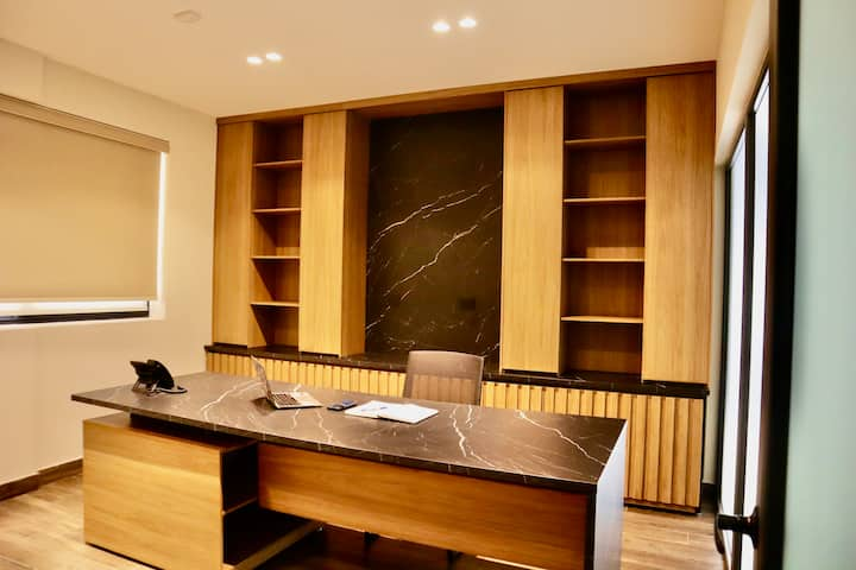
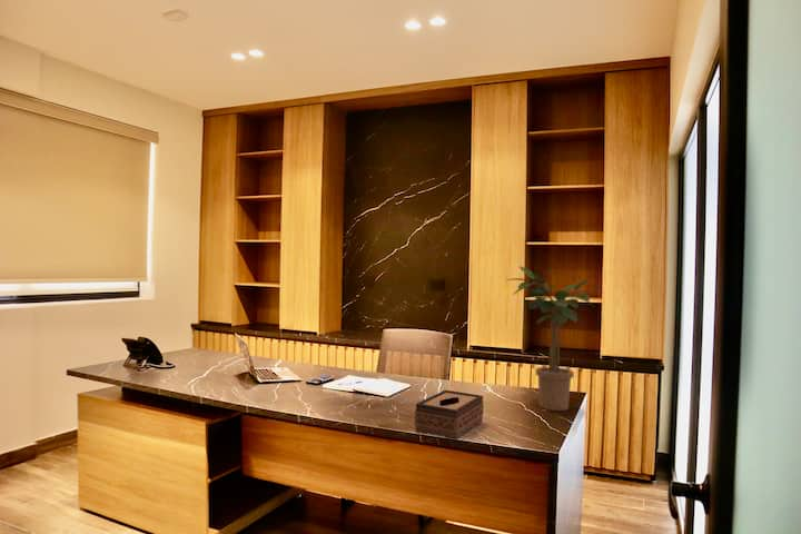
+ potted plant (552, 337)
+ tissue box (449, 413)
